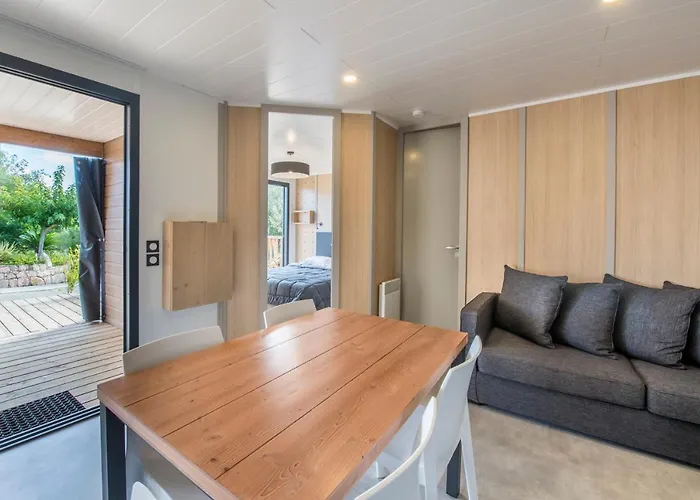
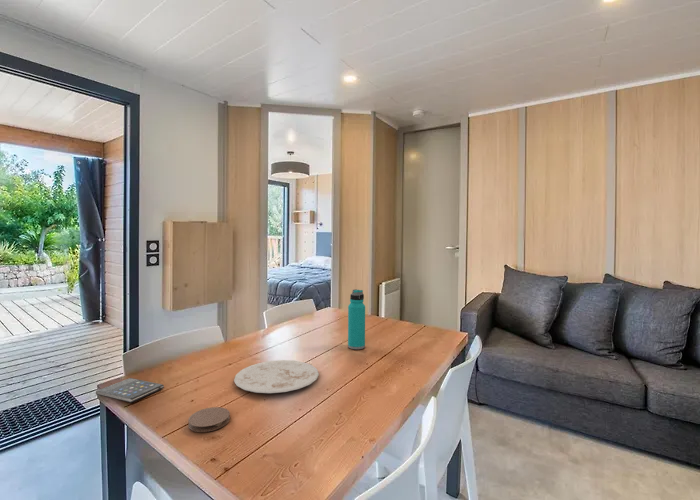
+ smartphone (130, 389)
+ coaster (209, 418)
+ plate (277, 375)
+ water bottle (356, 318)
